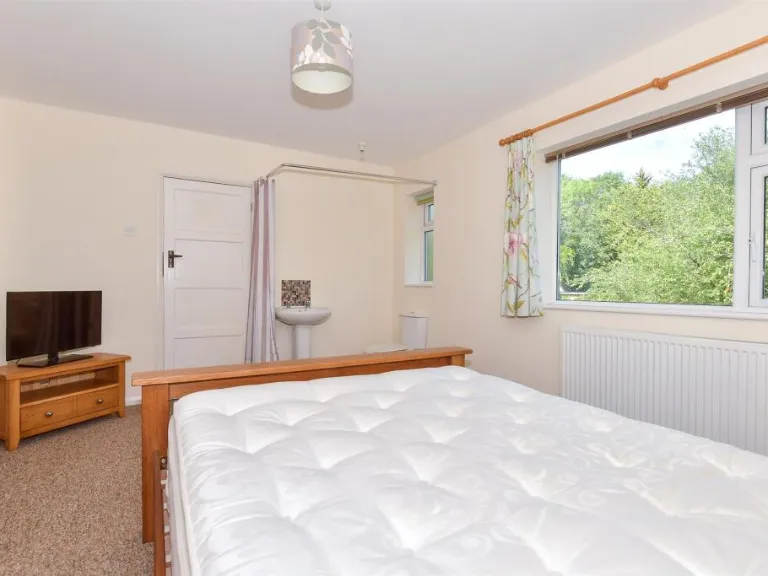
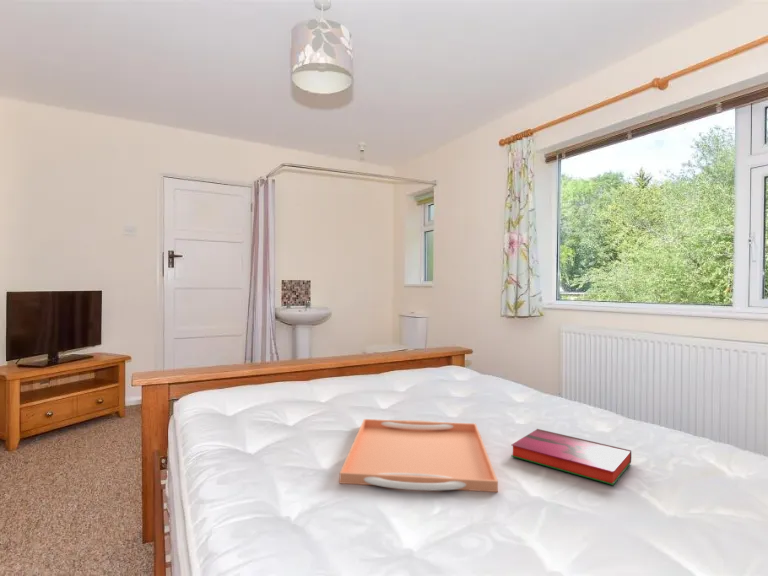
+ serving tray (418, 448)
+ hardback book (570, 453)
